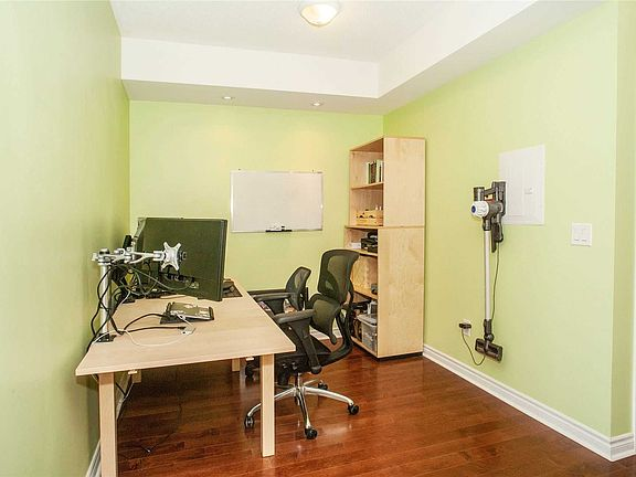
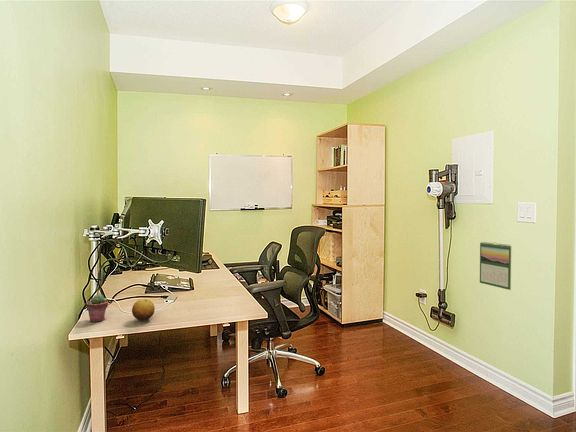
+ calendar (494, 264)
+ fruit (143, 309)
+ potted succulent (97, 307)
